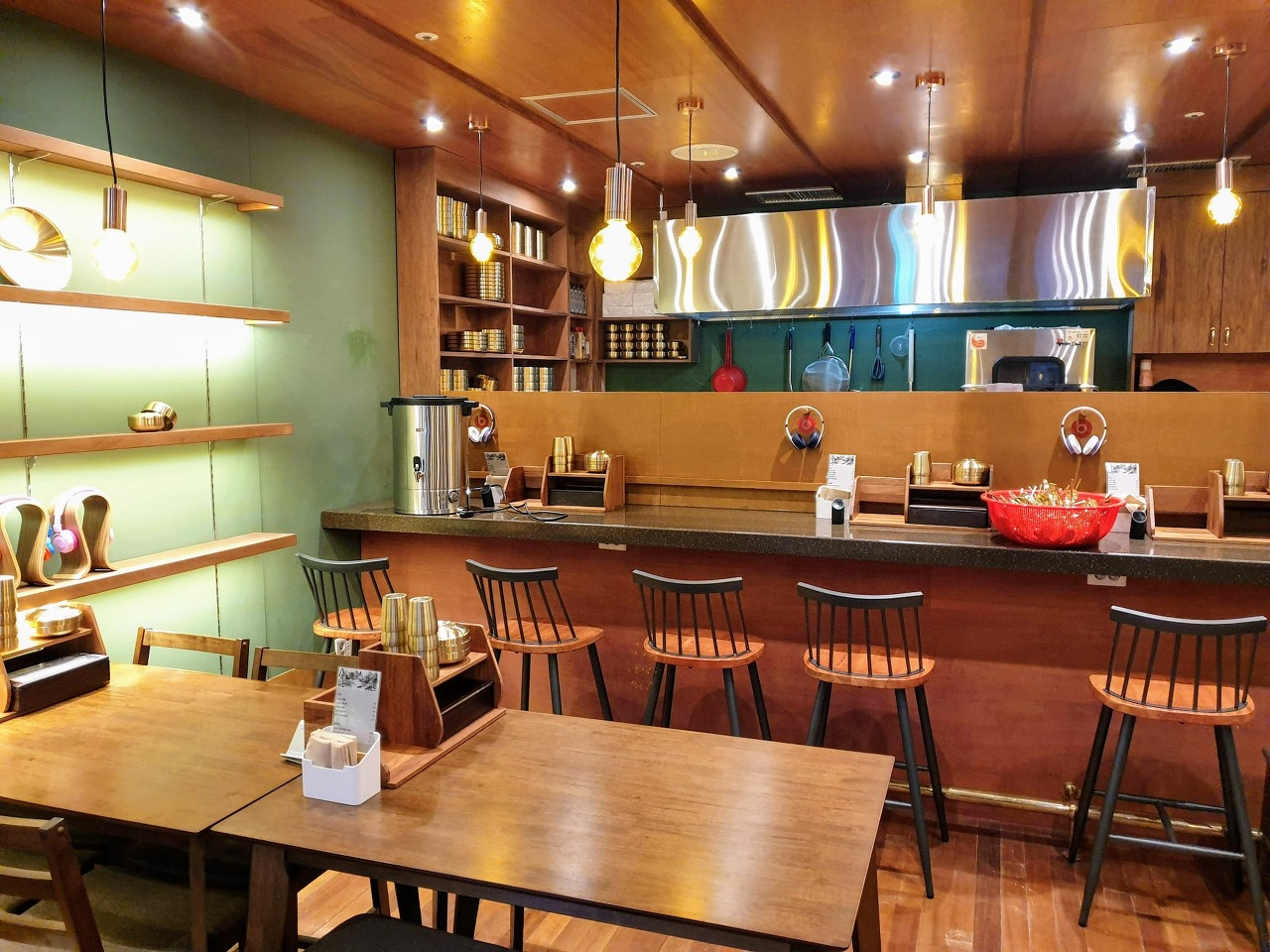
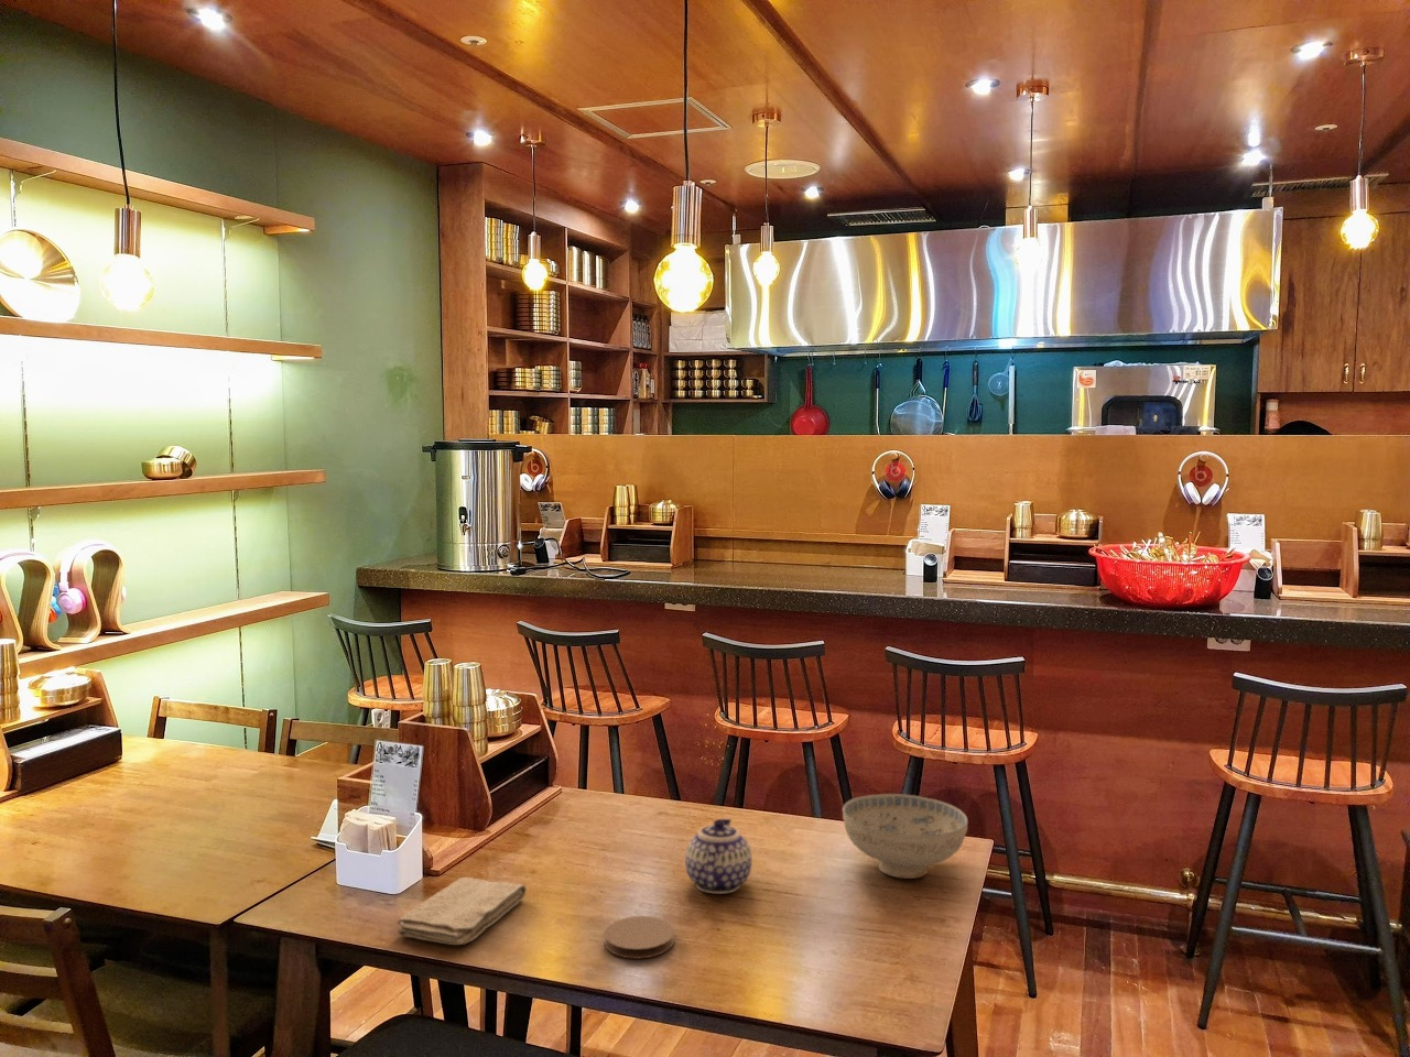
+ ceramic bowl (904, 840)
+ teapot (718, 853)
+ coaster (638, 936)
+ washcloth (463, 907)
